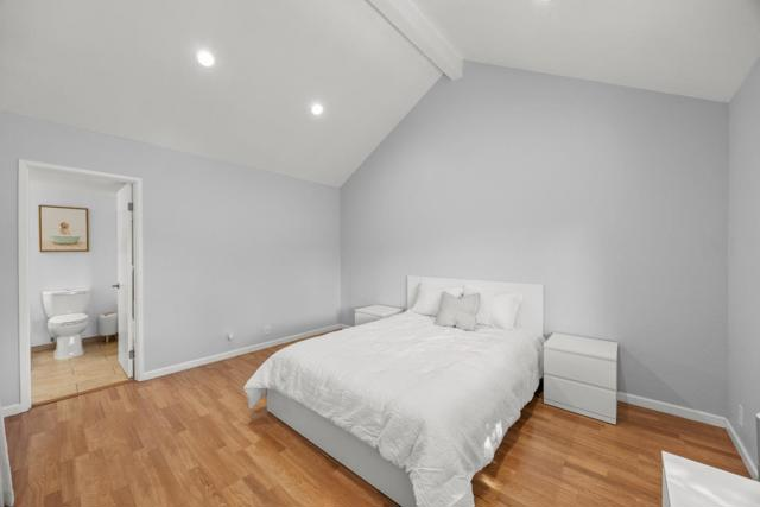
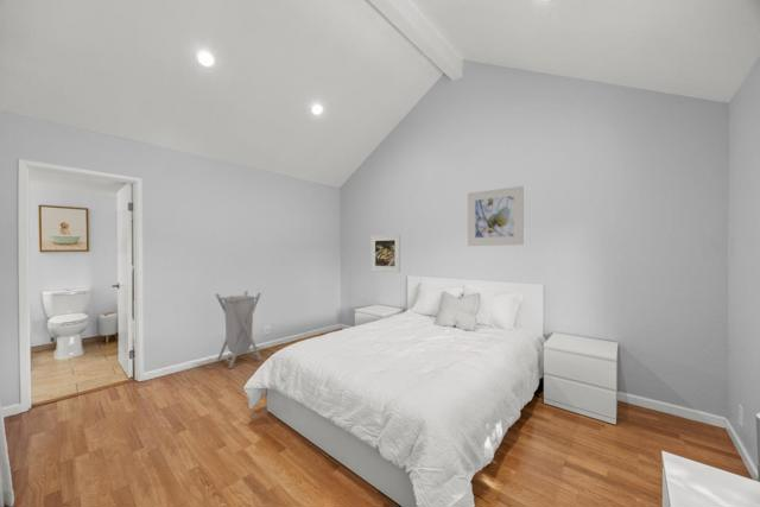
+ laundry hamper (239, 327)
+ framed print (494, 217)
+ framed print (385, 253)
